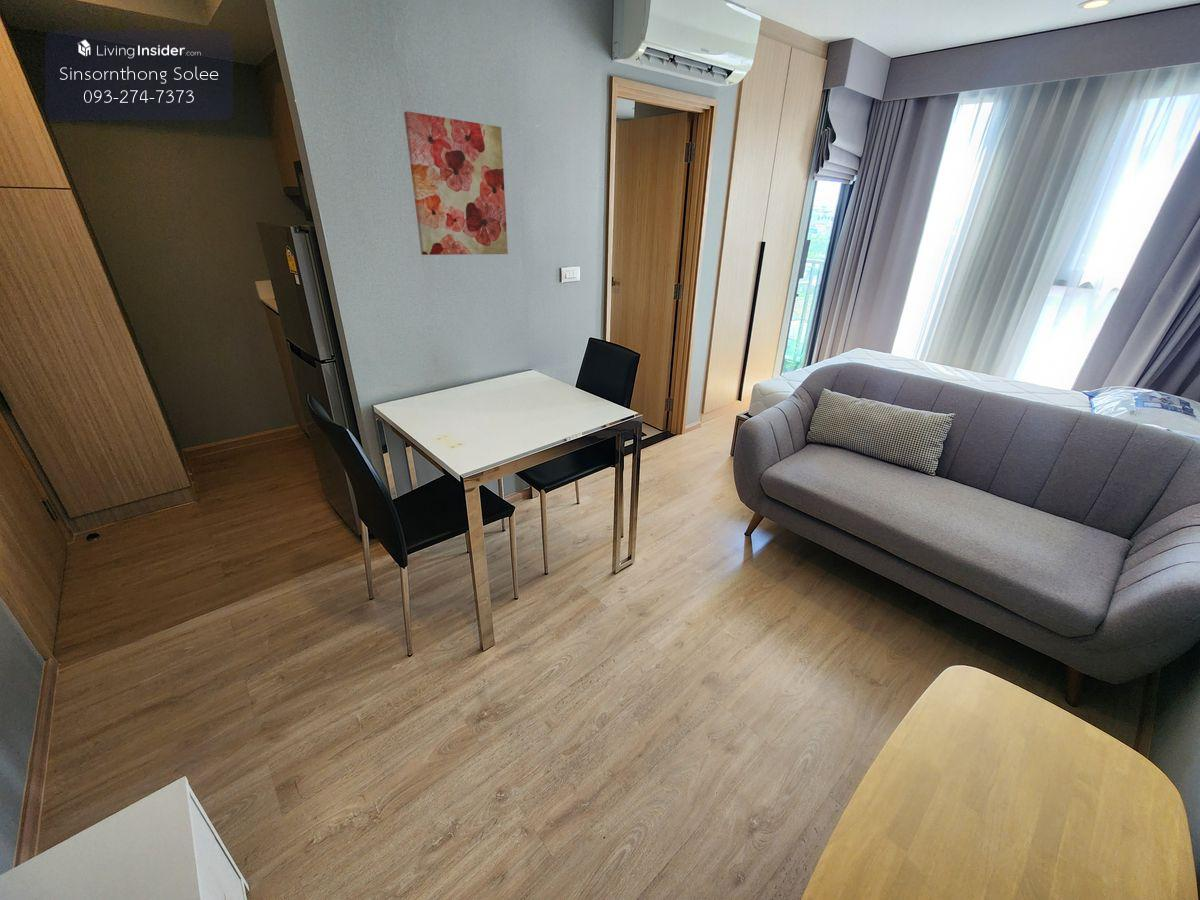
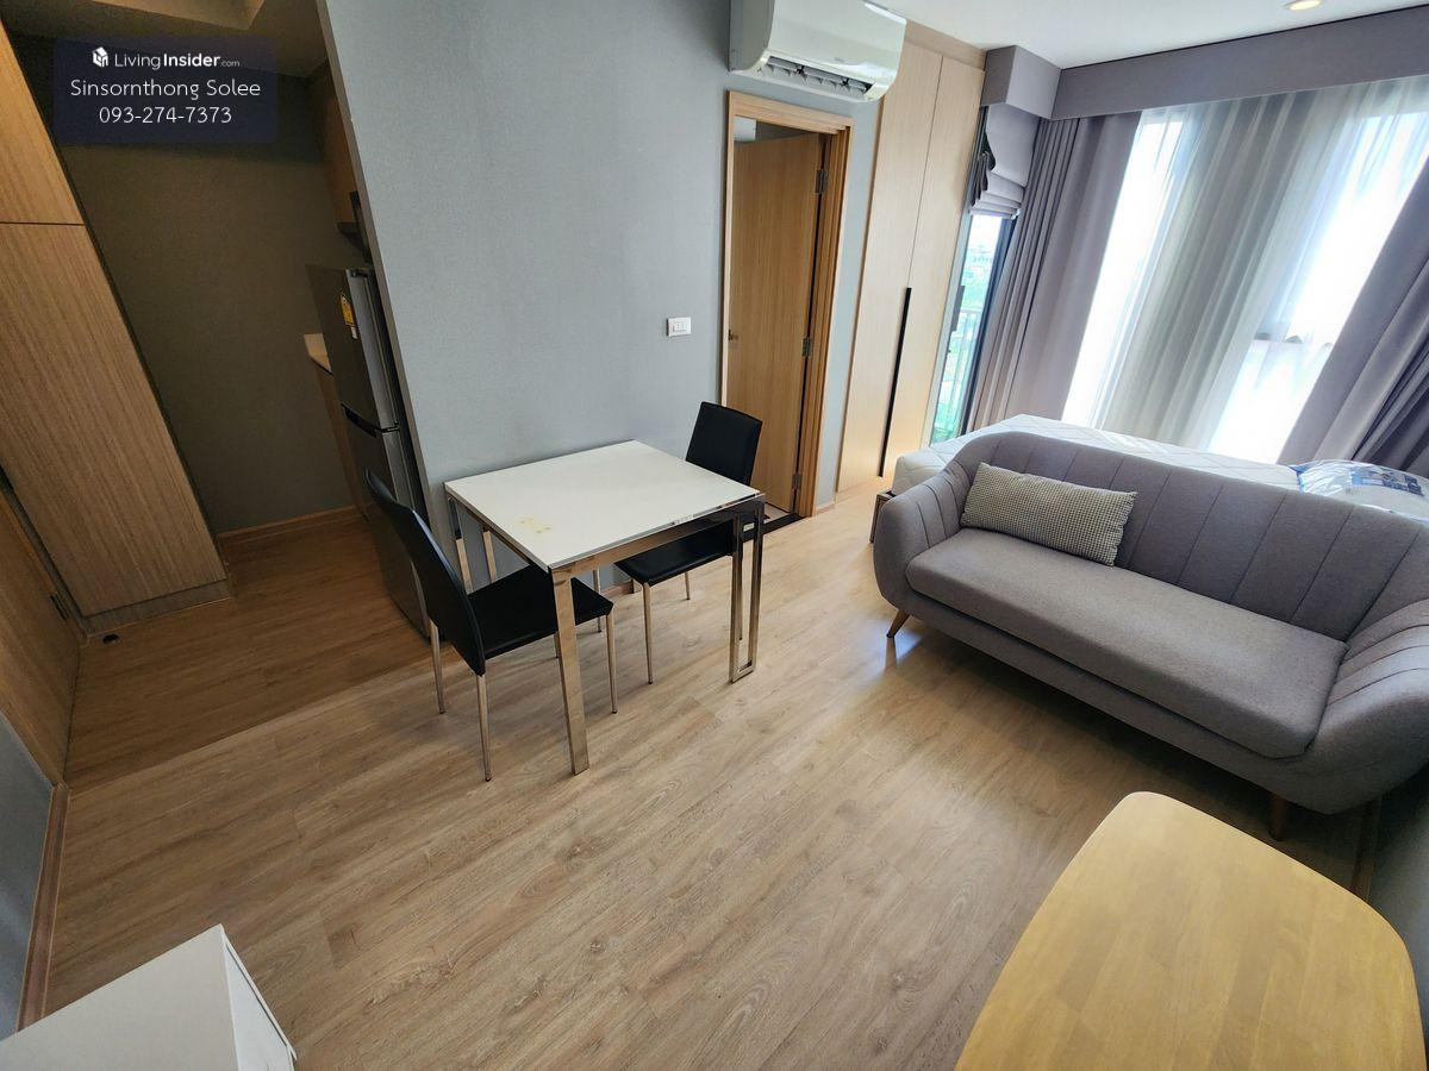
- wall art (461, 190)
